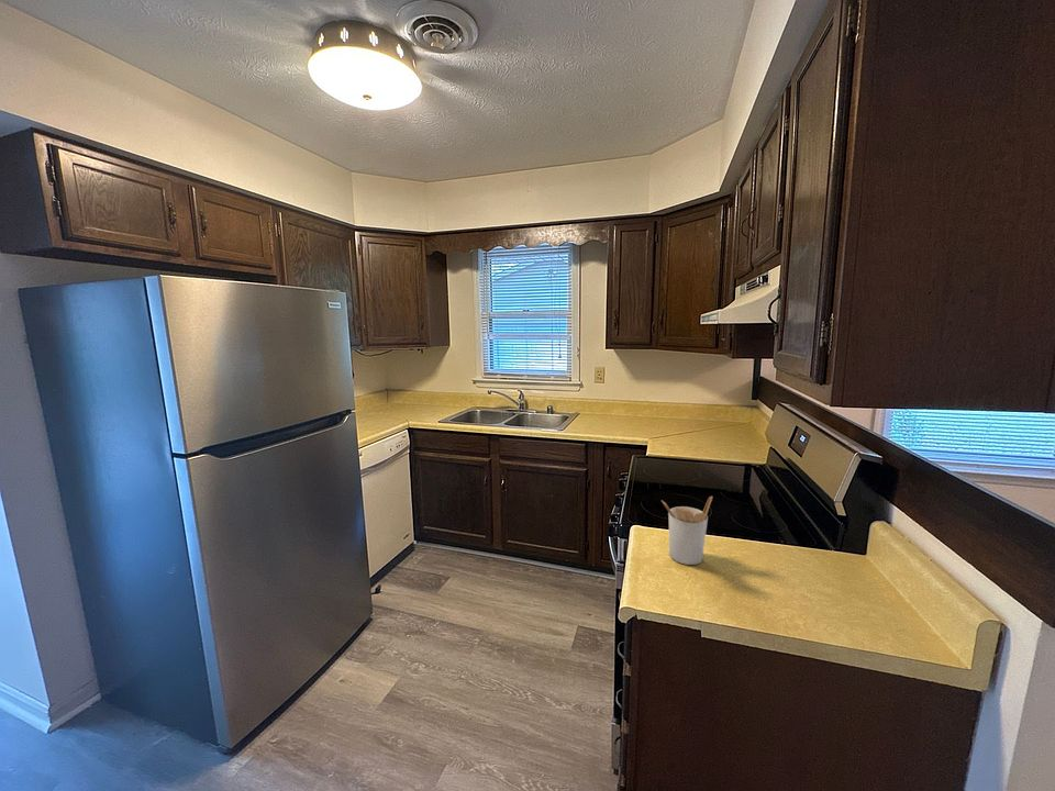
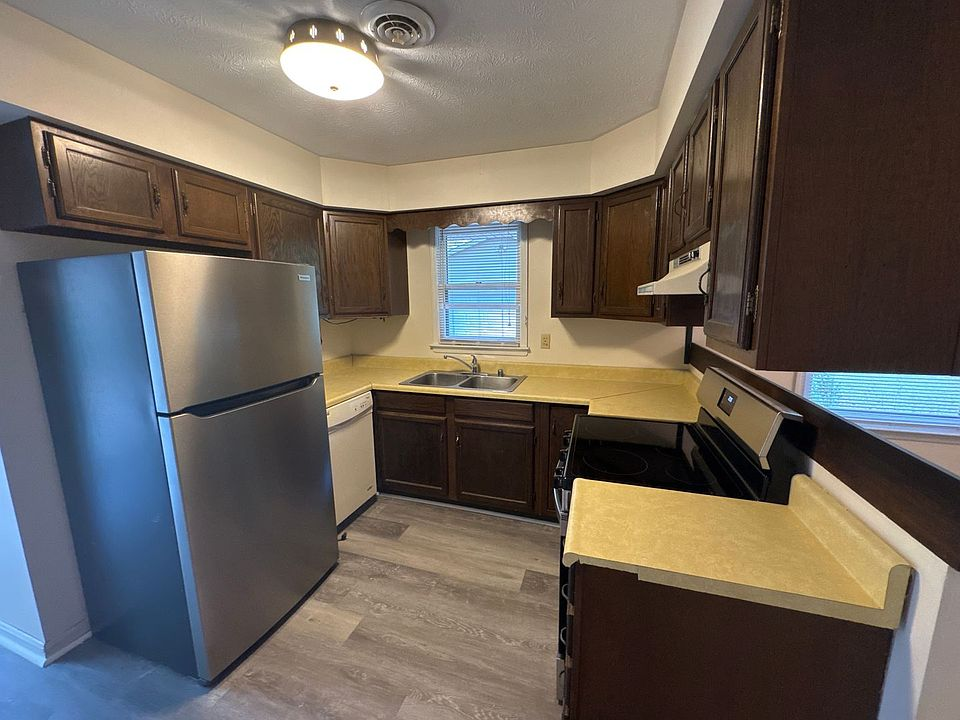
- utensil holder (688, 530)
